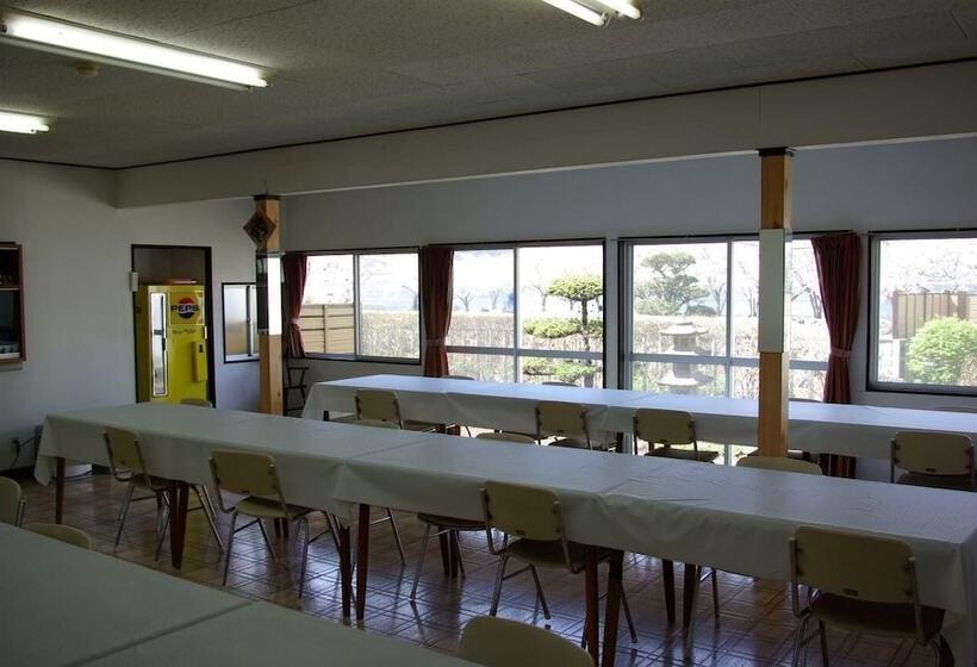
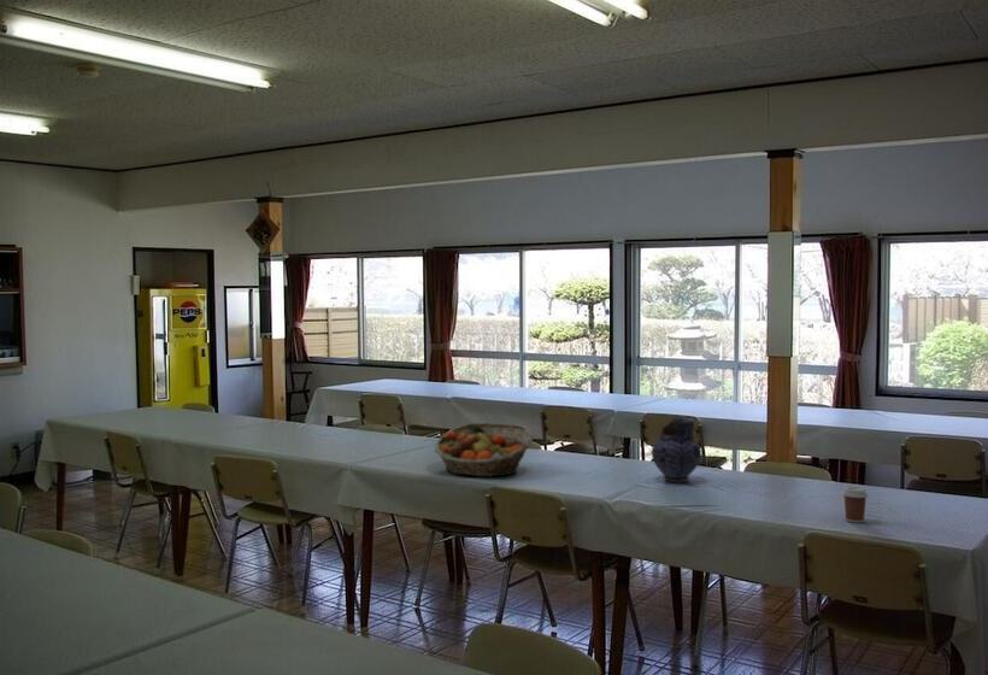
+ fruit basket (483, 448)
+ pottery (676, 450)
+ coffee cup (854, 504)
